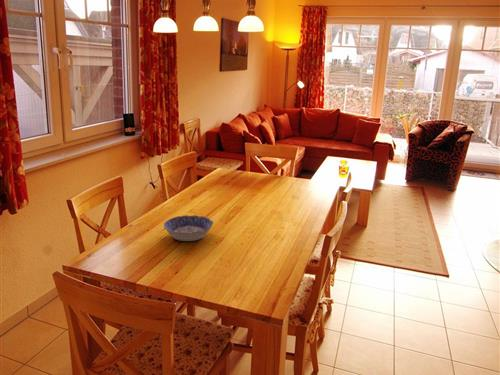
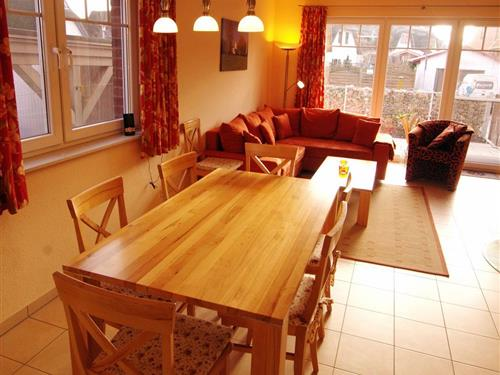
- bowl (188, 229)
